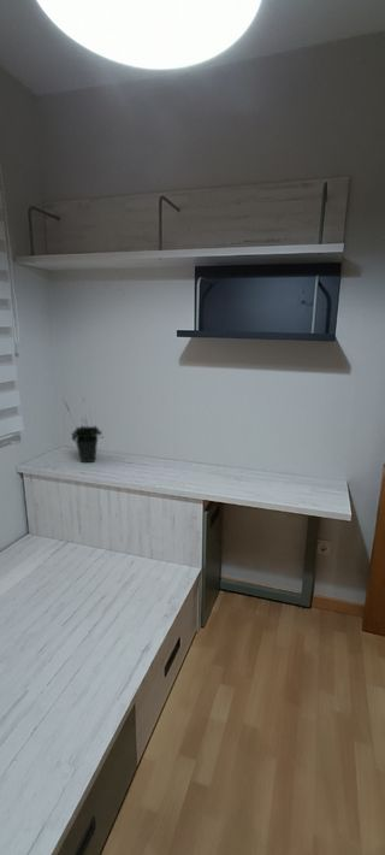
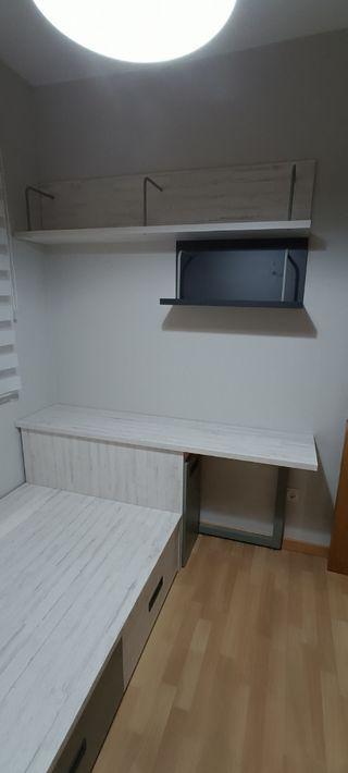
- potted plant (84, 429)
